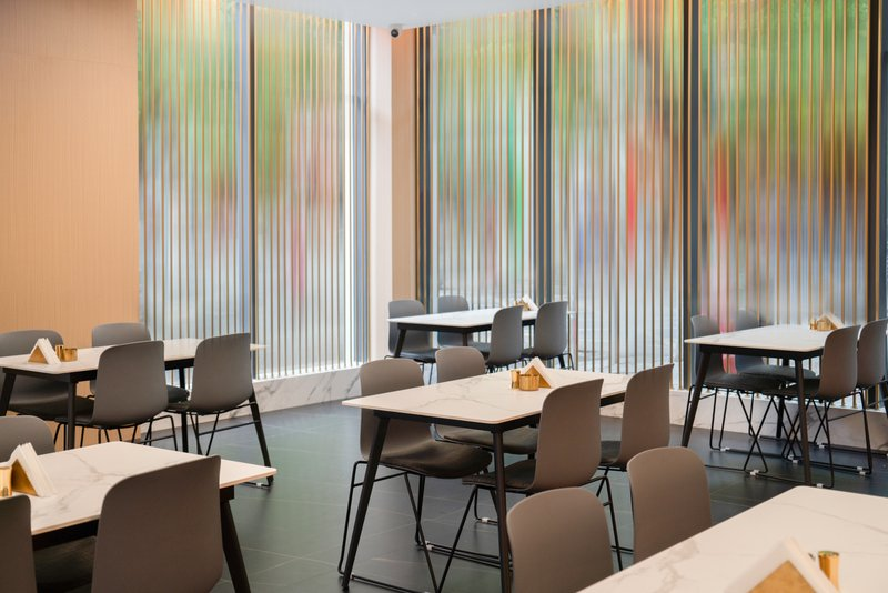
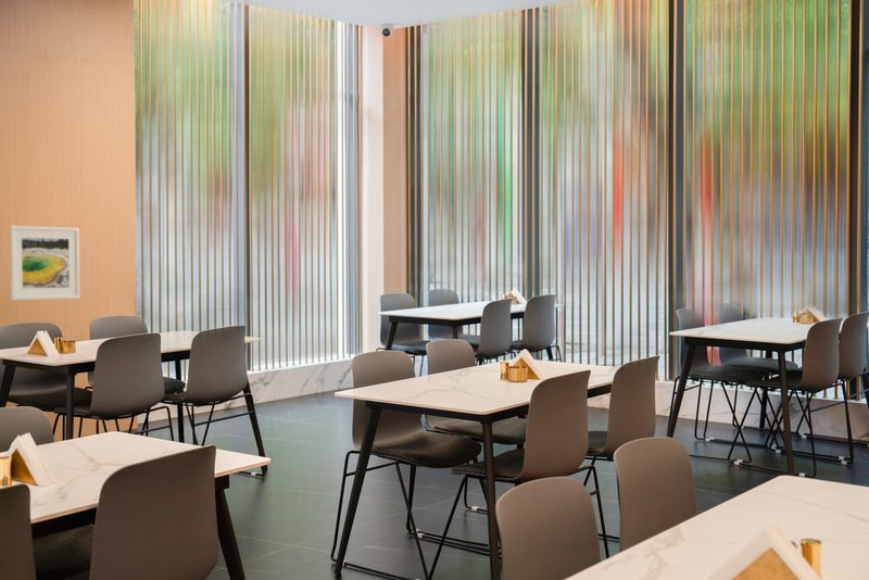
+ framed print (46, 263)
